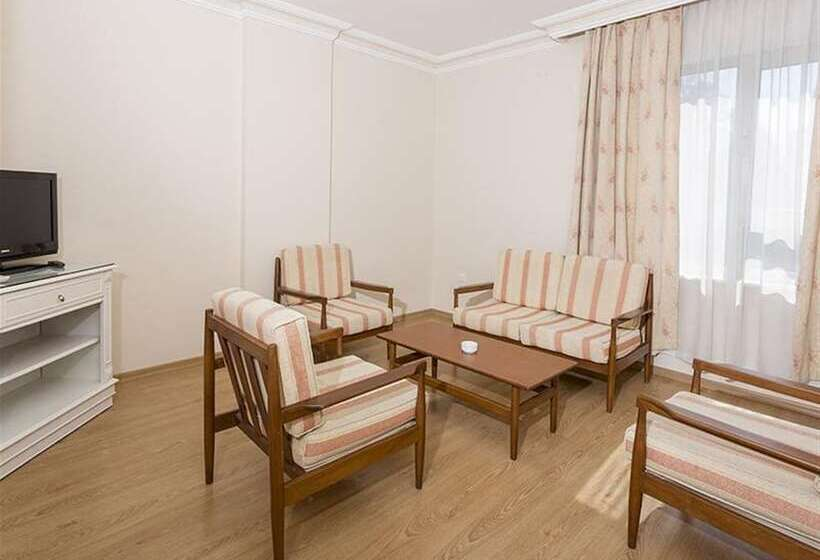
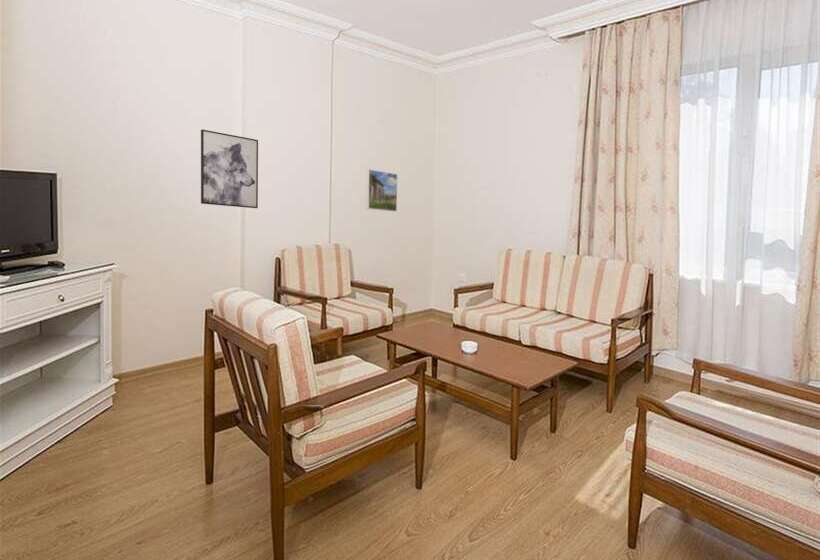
+ wall art (230, 170)
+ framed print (382, 191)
